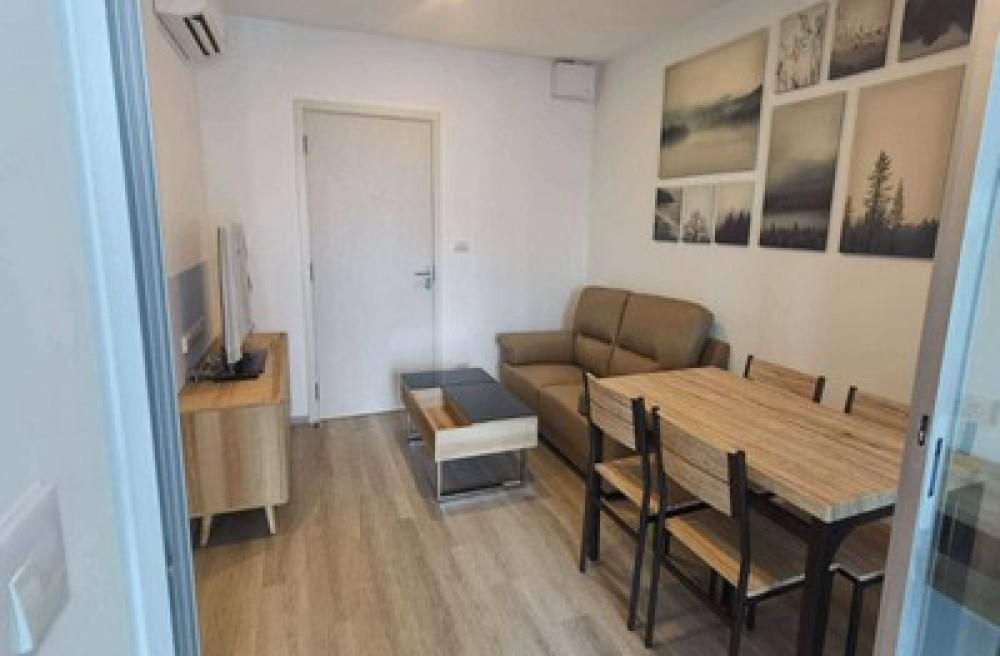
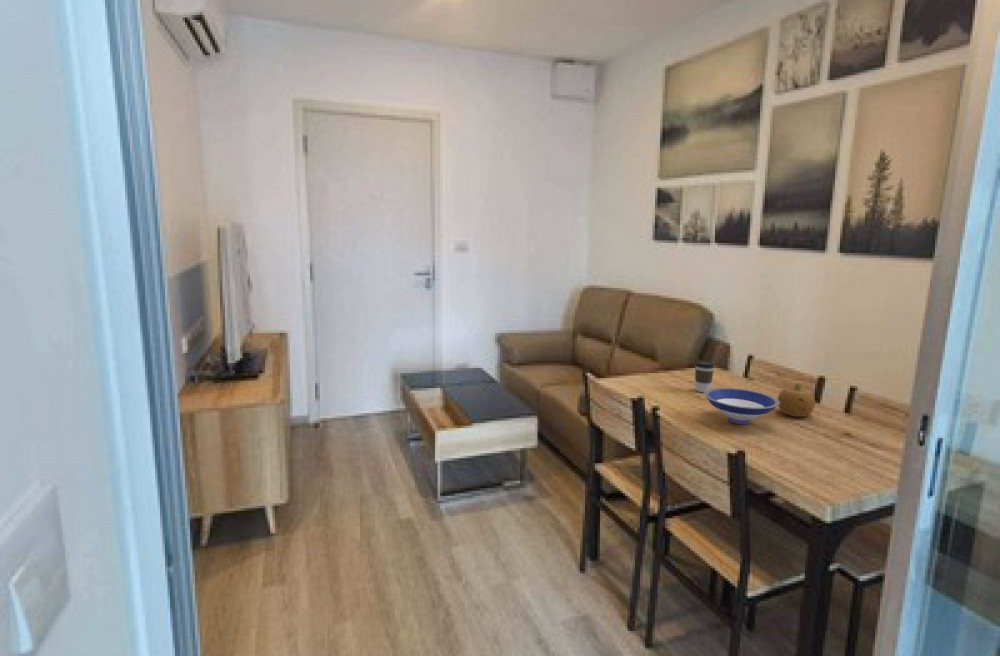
+ bowl (739, 409)
+ fruit (796, 398)
+ coffee cup (703, 376)
